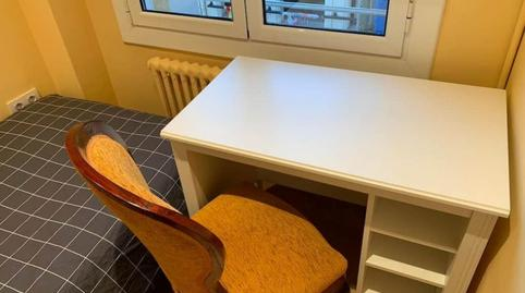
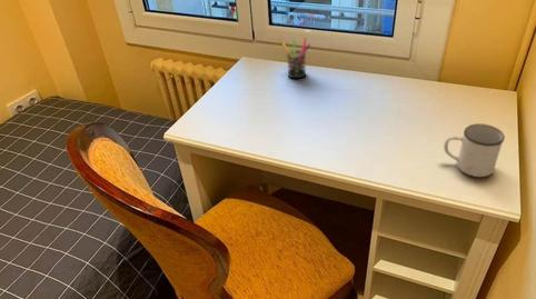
+ pen holder (297, 56)
+ mug (470, 149)
